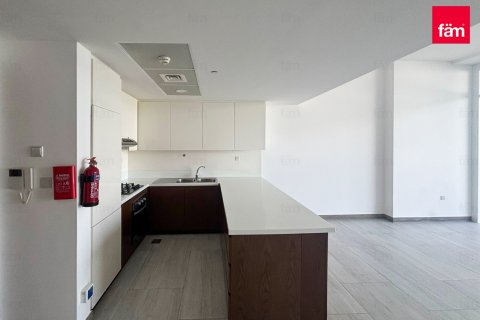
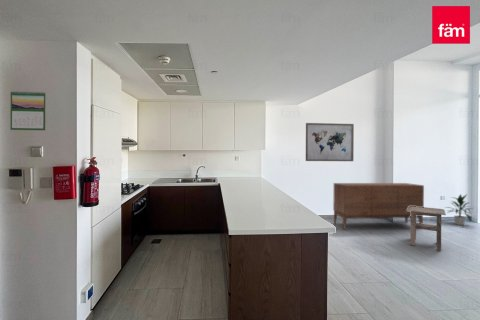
+ sideboard (377, 205)
+ calendar (28, 110)
+ wall art (329, 142)
+ indoor plant (460, 209)
+ side table (425, 226)
